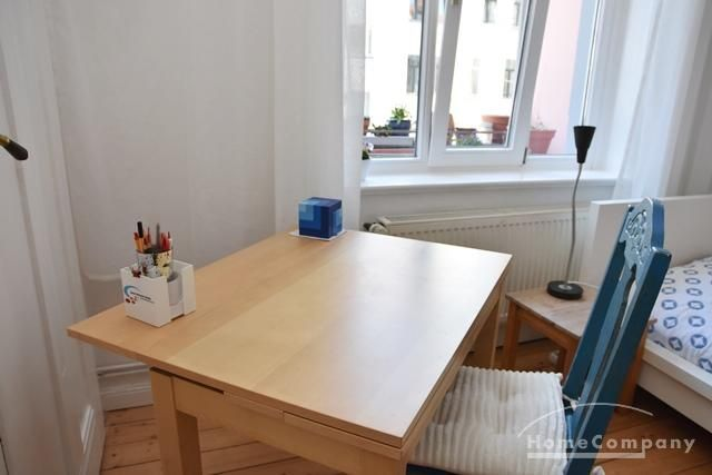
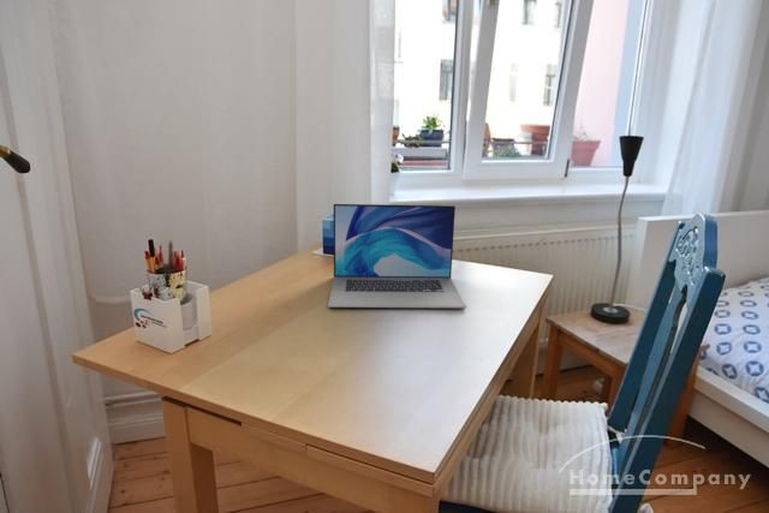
+ laptop (395, 252)
